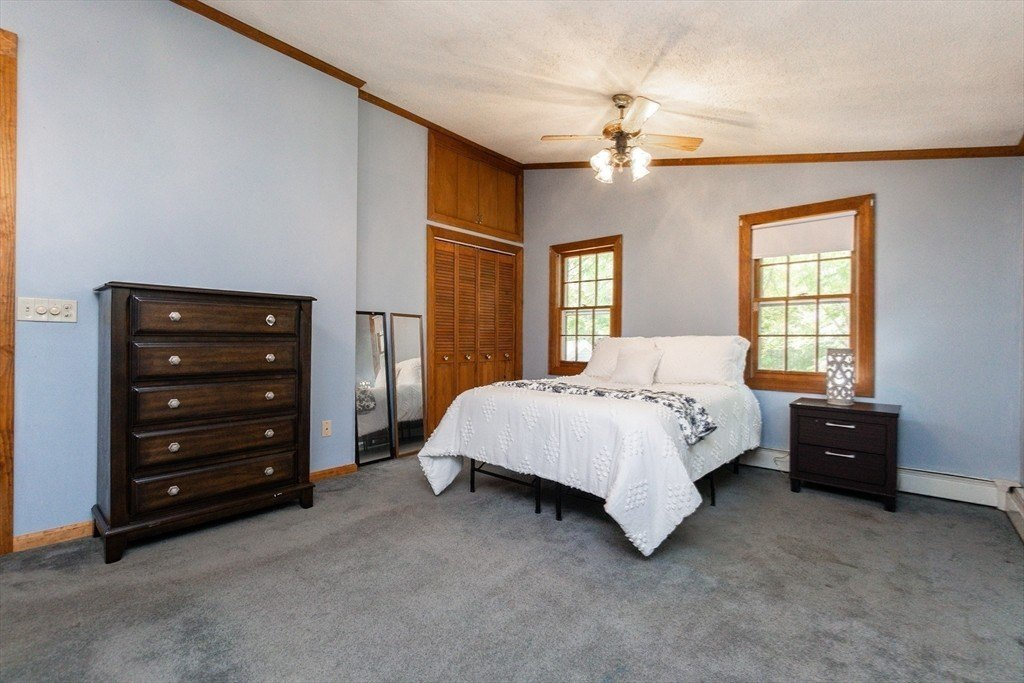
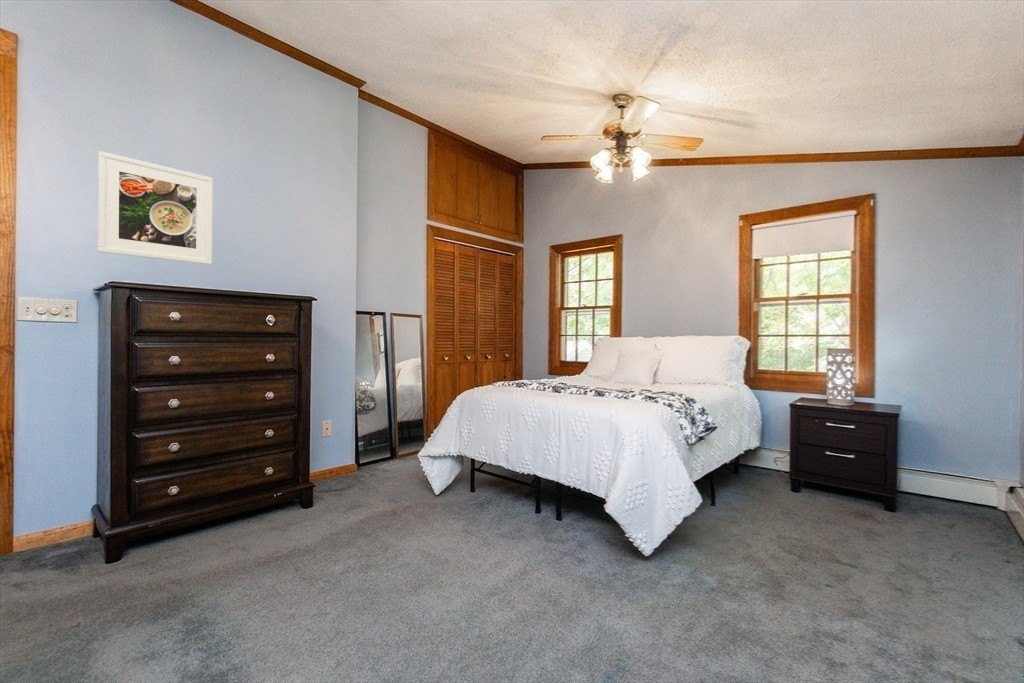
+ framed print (159, 212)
